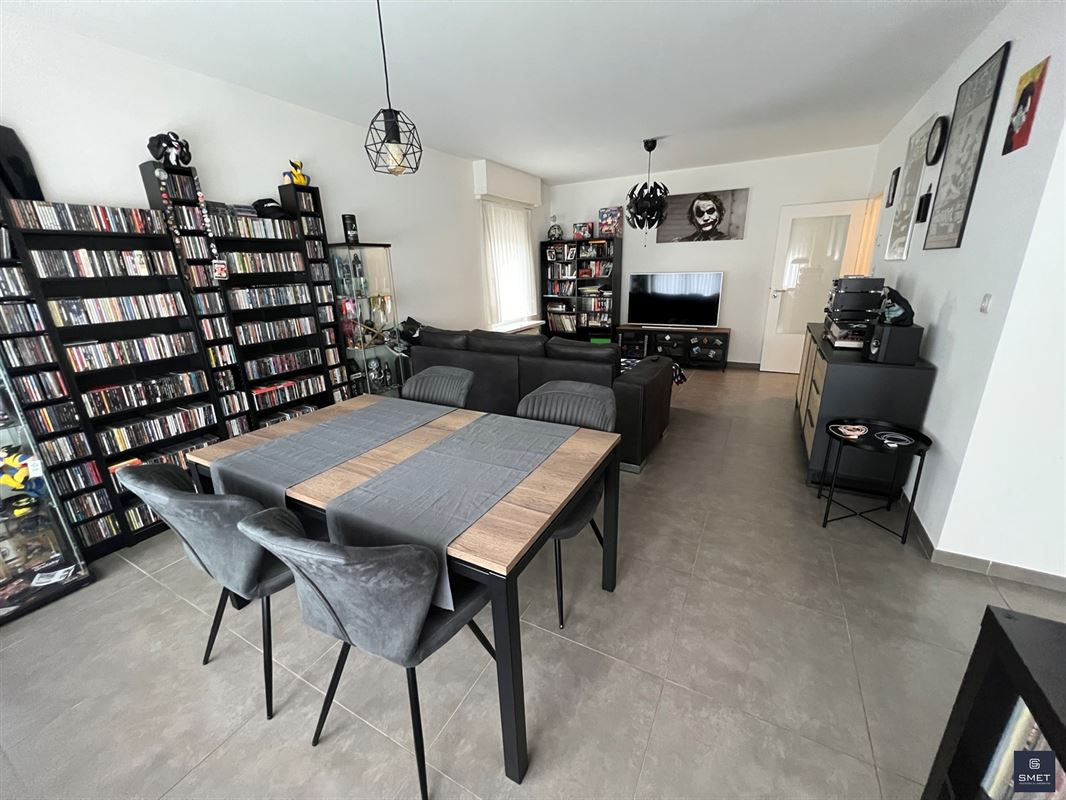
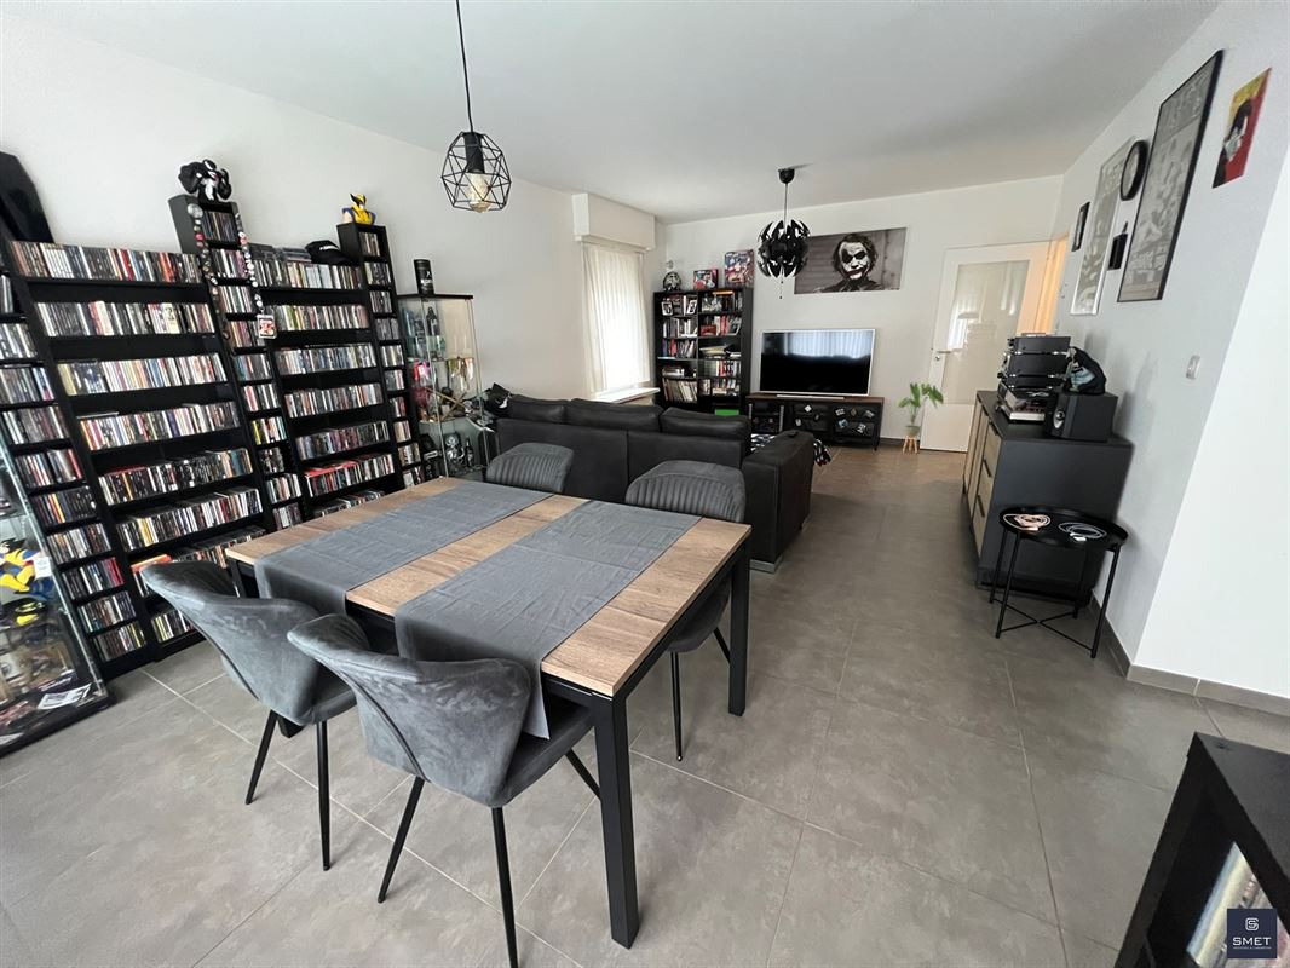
+ house plant (915, 417)
